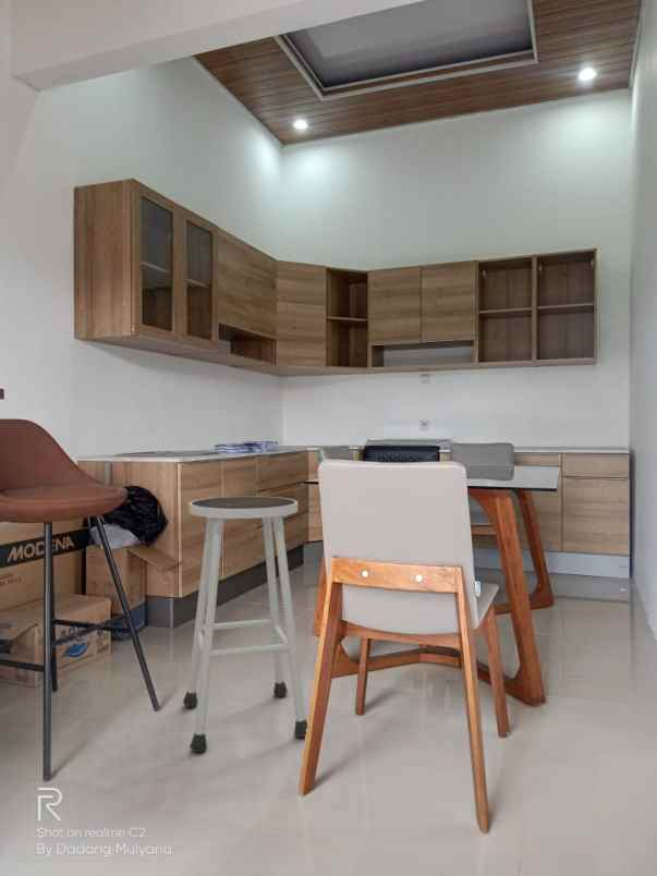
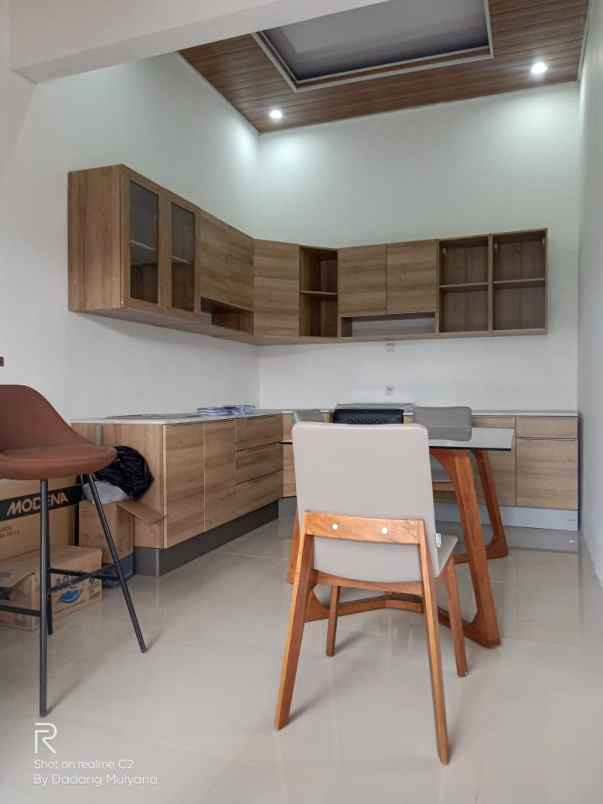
- stool (243, 621)
